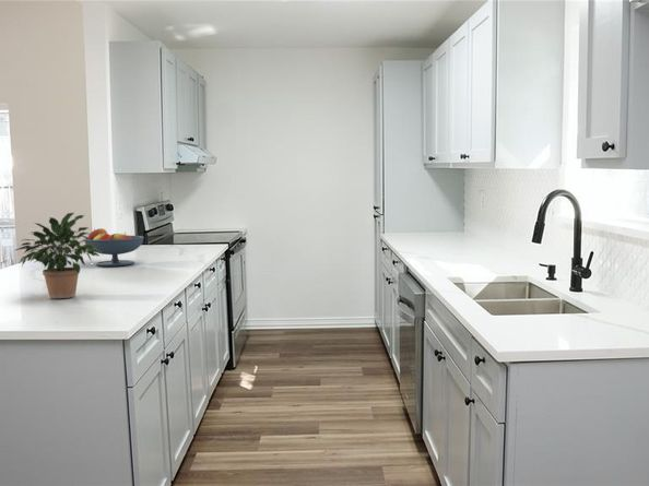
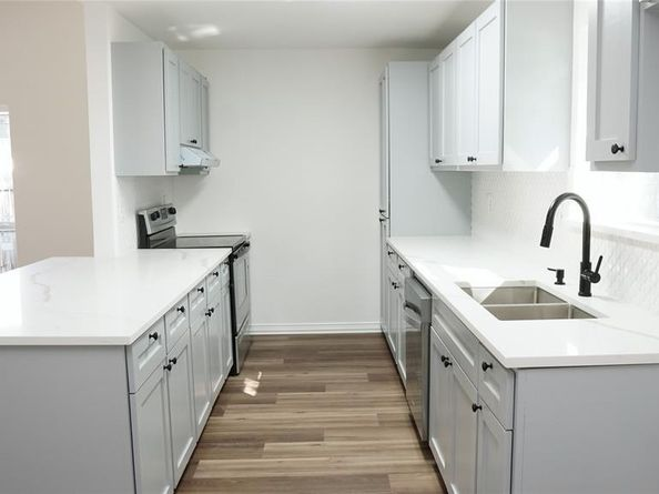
- fruit bowl (114, 246)
- potted plant (58, 254)
